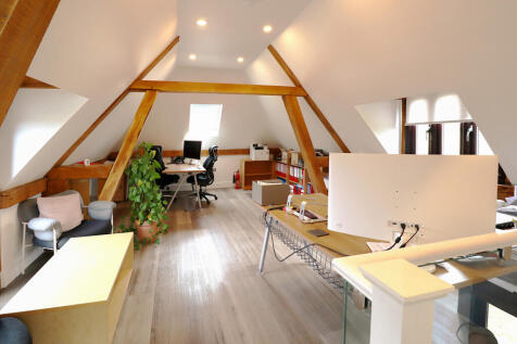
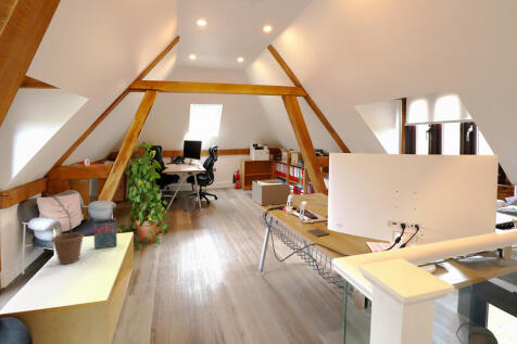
+ plant pot (70, 227)
+ book (105, 232)
